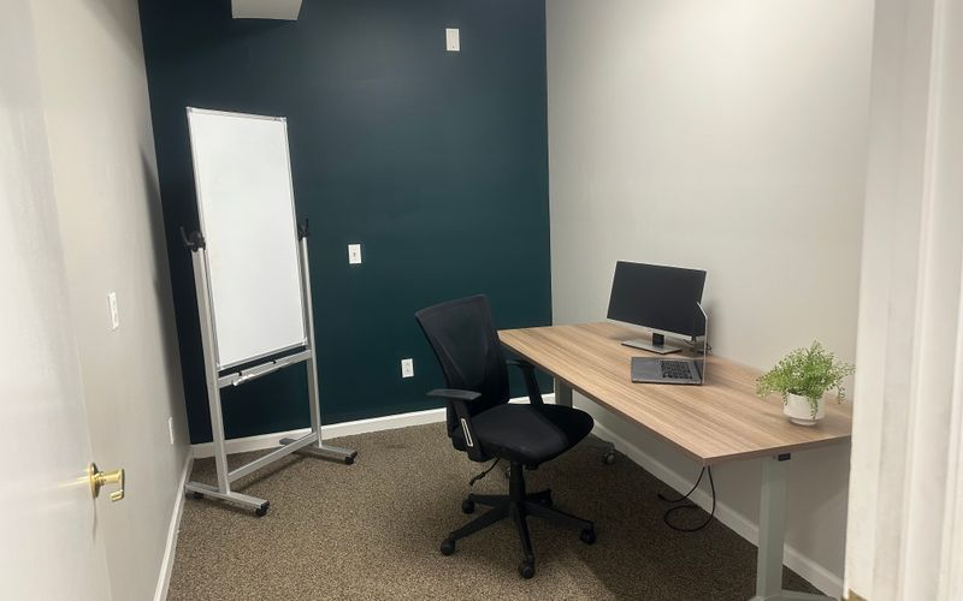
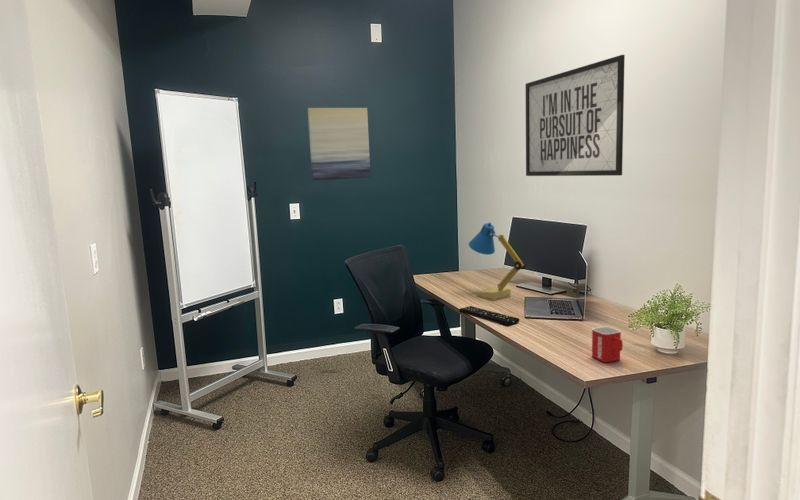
+ desk lamp (492, 253)
+ remote control (488, 314)
+ wall art (339, 143)
+ mug (609, 345)
+ mirror (568, 124)
